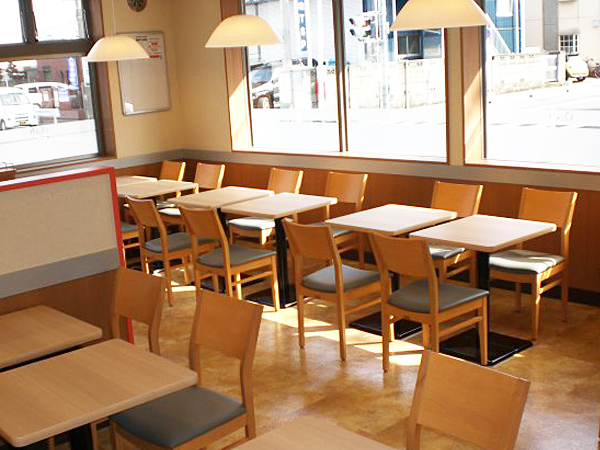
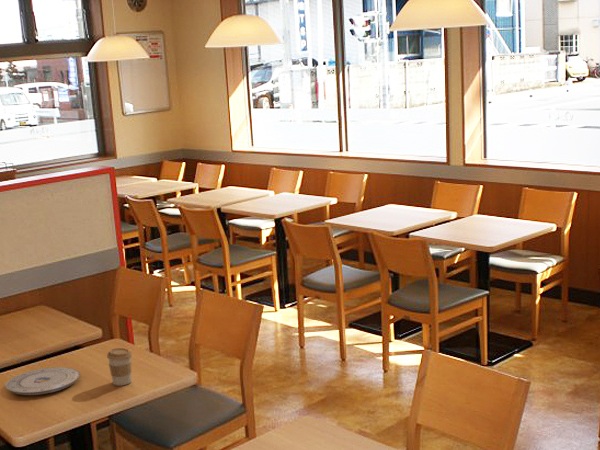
+ coffee cup (120, 366)
+ plate (43, 381)
